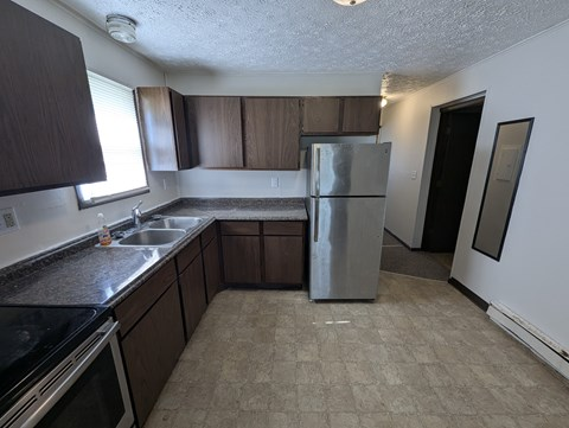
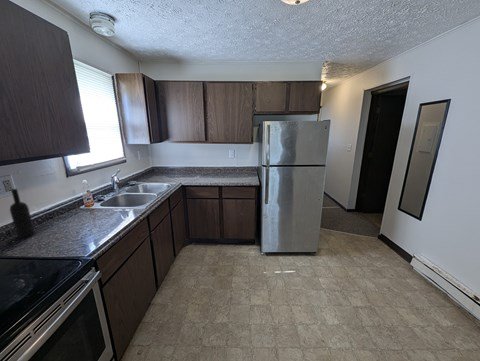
+ wine bottle (20, 212)
